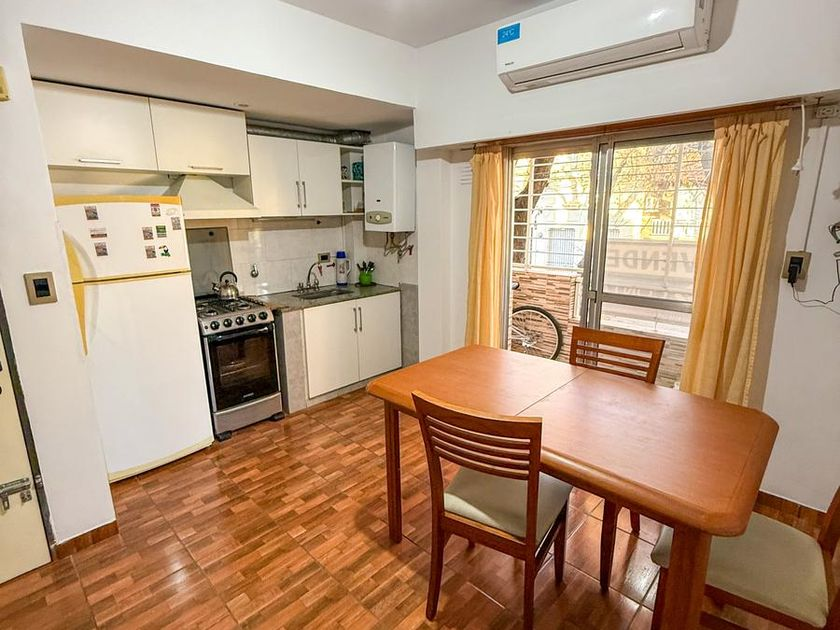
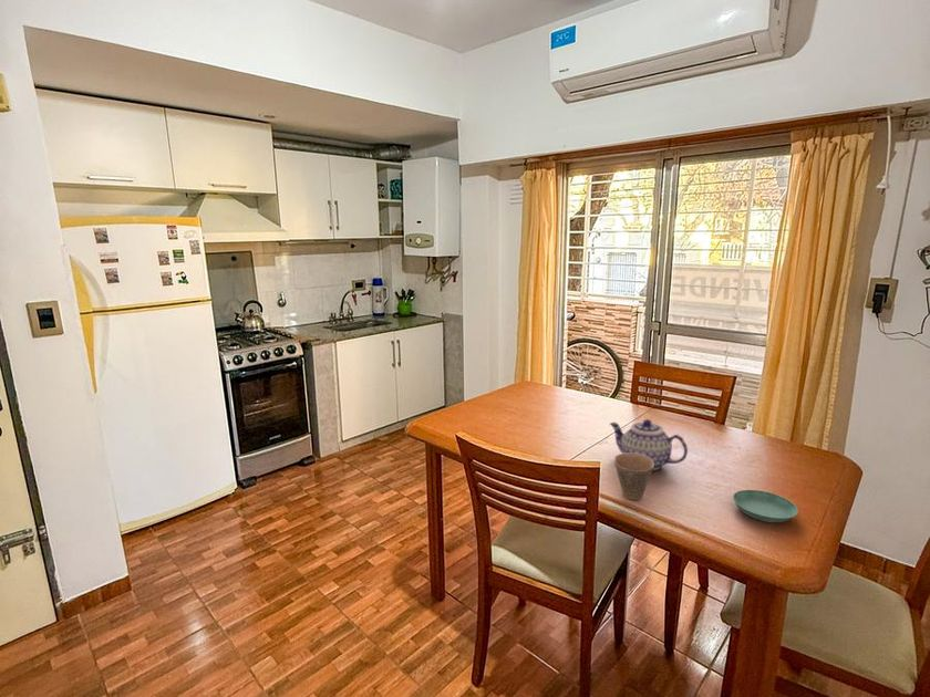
+ cup (632, 478)
+ teapot (645, 441)
+ saucer (764, 507)
